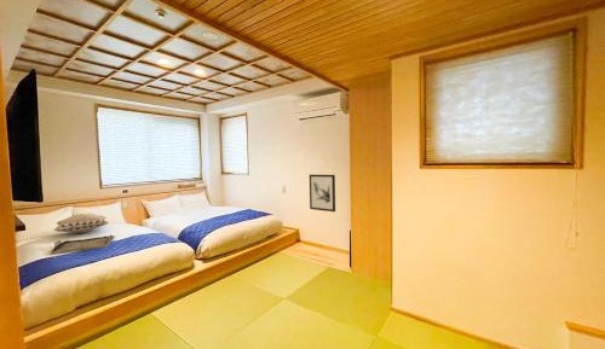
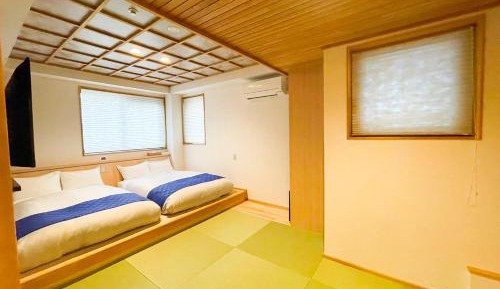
- serving tray (85, 242)
- wall art (322, 192)
- decorative pillow (82, 222)
